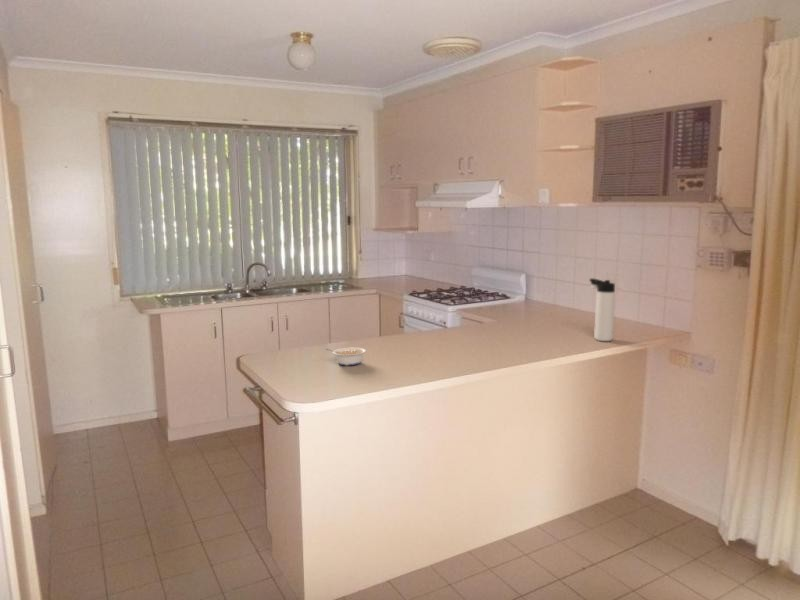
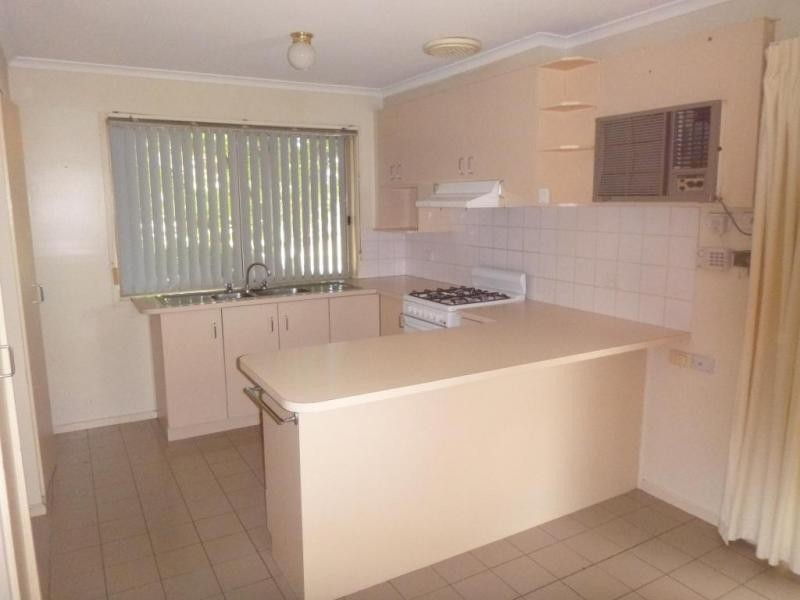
- legume (348, 355)
- thermos bottle (600, 309)
